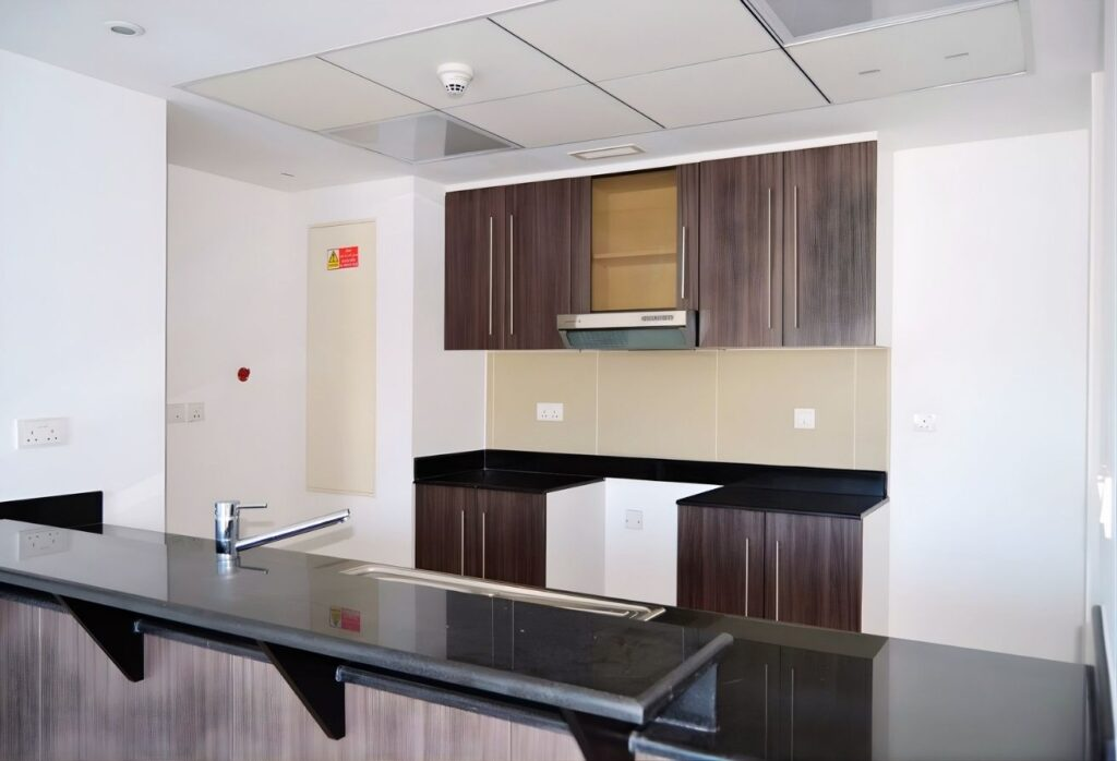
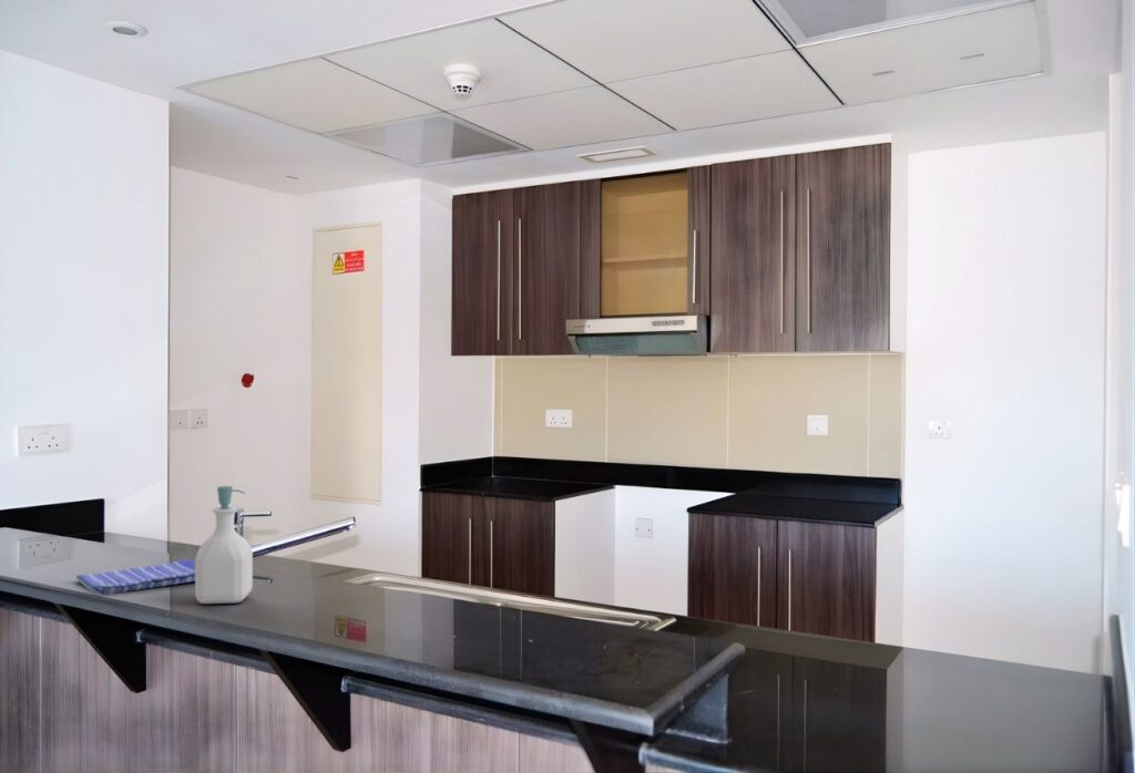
+ soap bottle (224, 543)
+ dish towel (146, 574)
